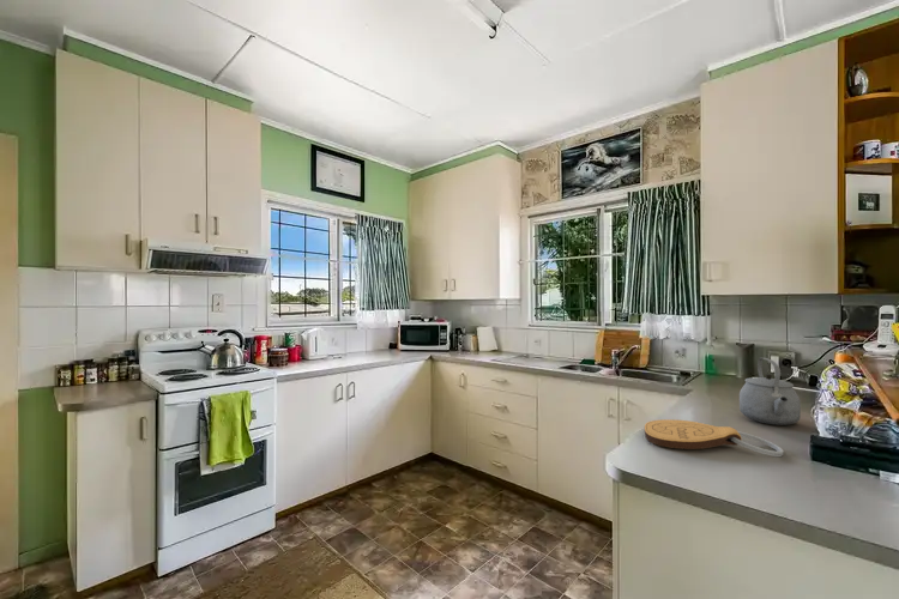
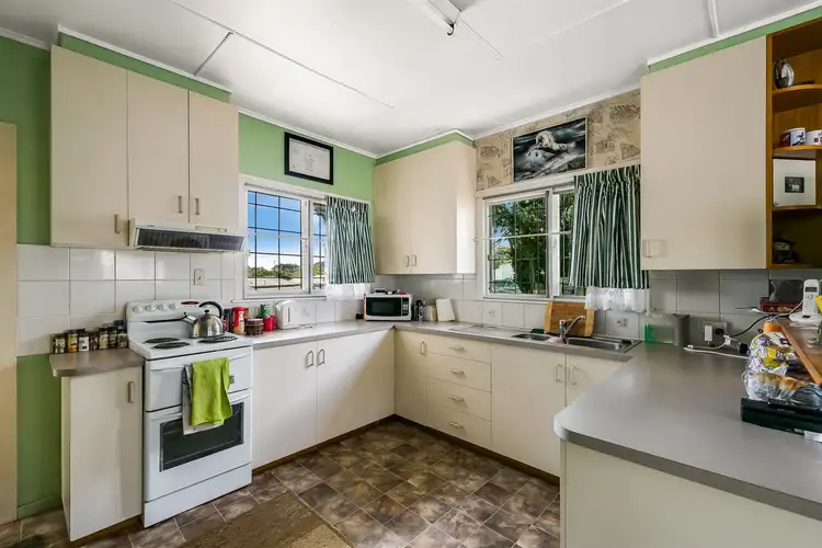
- tea kettle (771, 392)
- key chain (708, 435)
